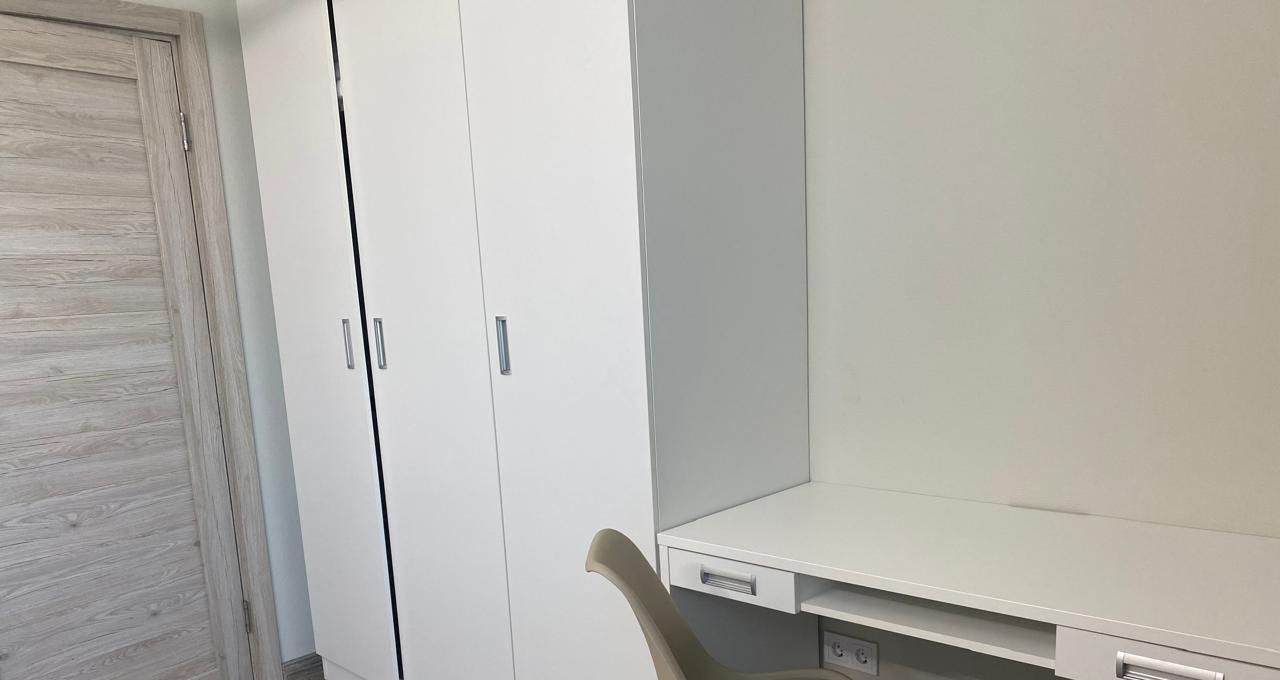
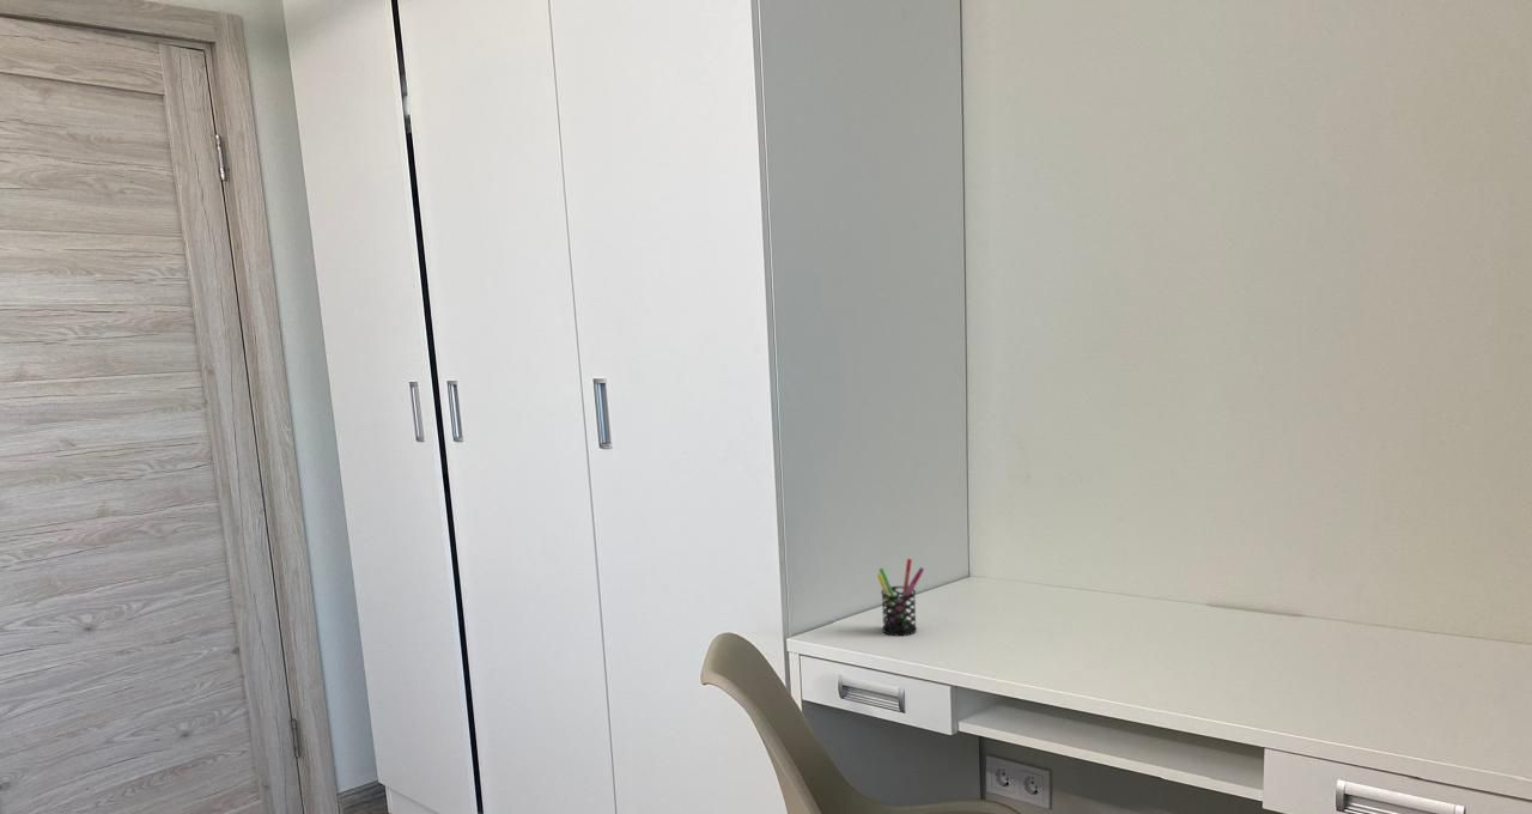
+ pen holder (896, 595)
